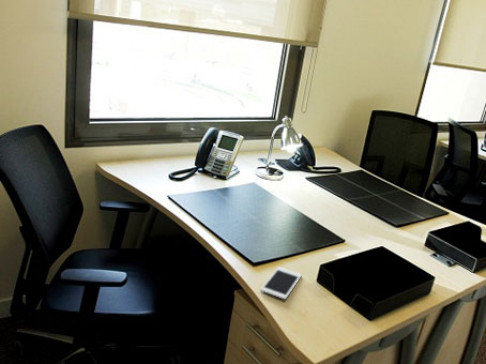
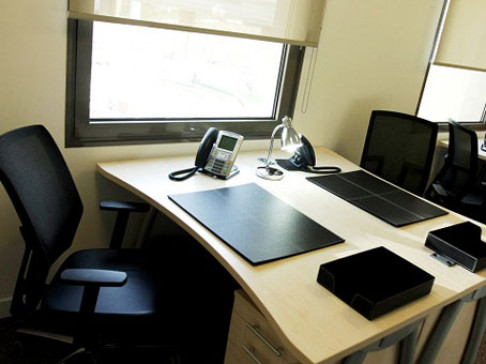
- cell phone (281, 282)
